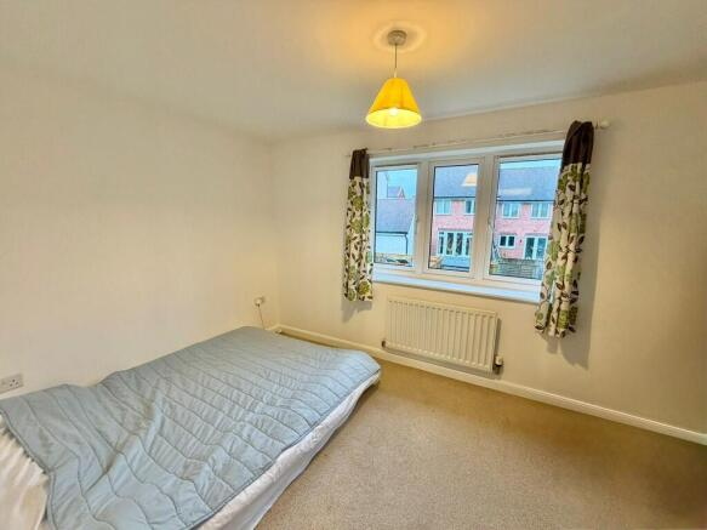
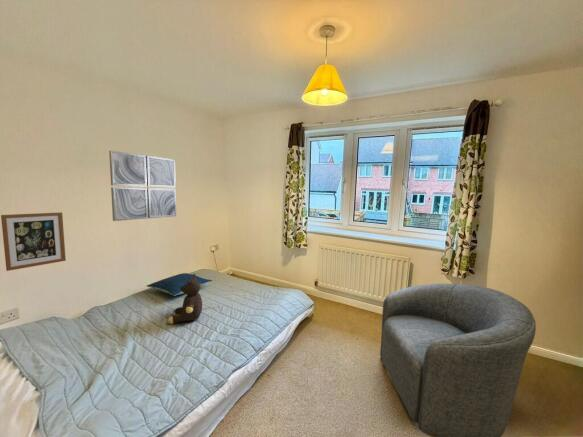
+ armchair (450, 342)
+ wall art (147, 186)
+ teddy bear (186, 297)
+ pillow (180, 283)
+ wall art (36, 239)
